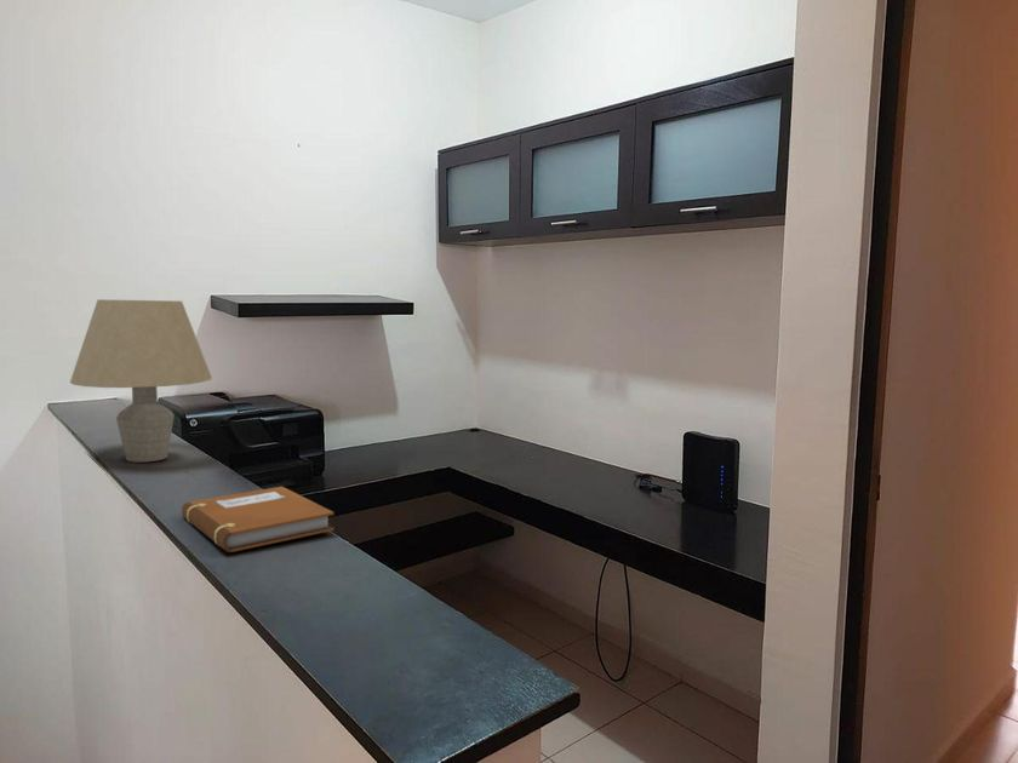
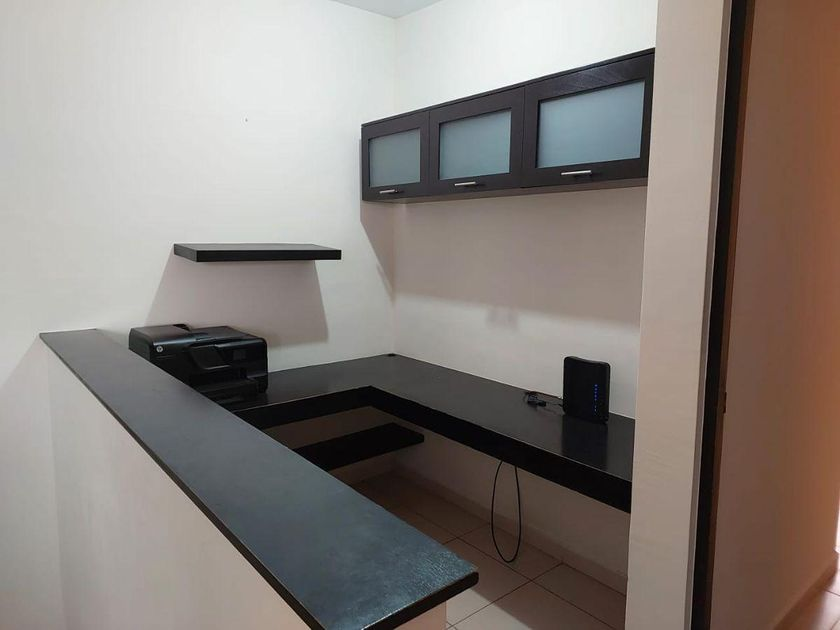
- notebook (254, 515)
- table lamp (143, 379)
